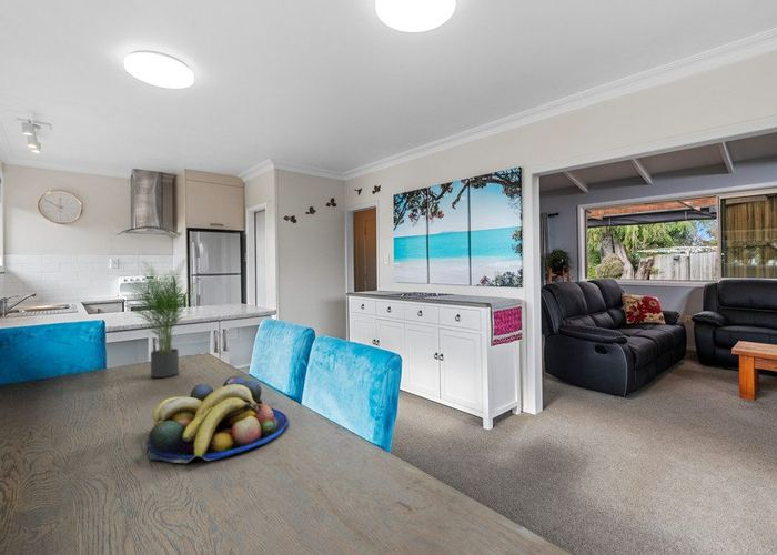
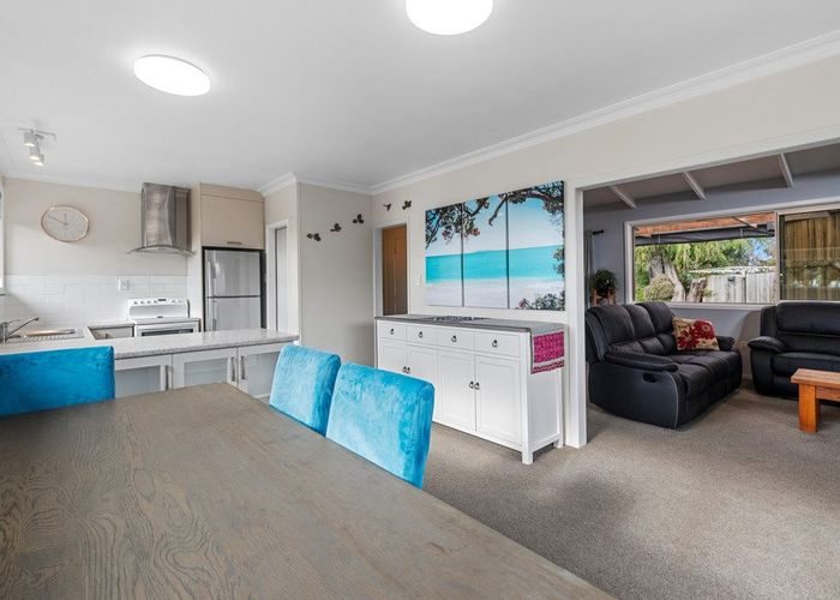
- potted plant (158, 315)
- fruit bowl (222, 407)
